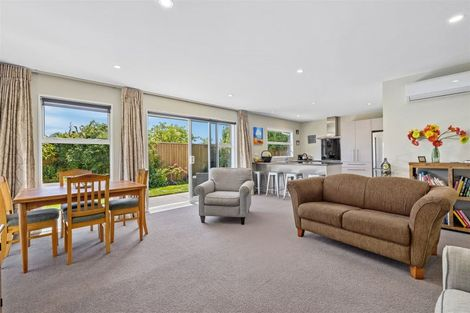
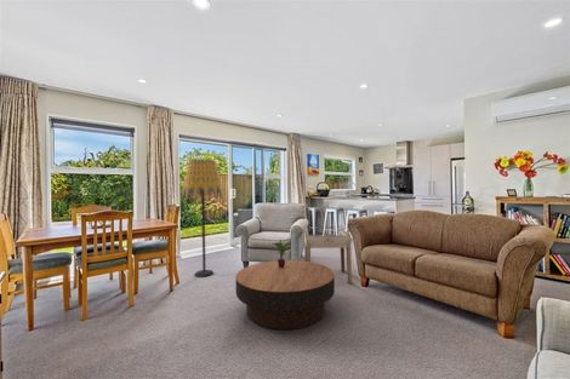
+ side table (326, 247)
+ floor lamp (203, 217)
+ coffee table (285, 291)
+ potted plant (280, 253)
